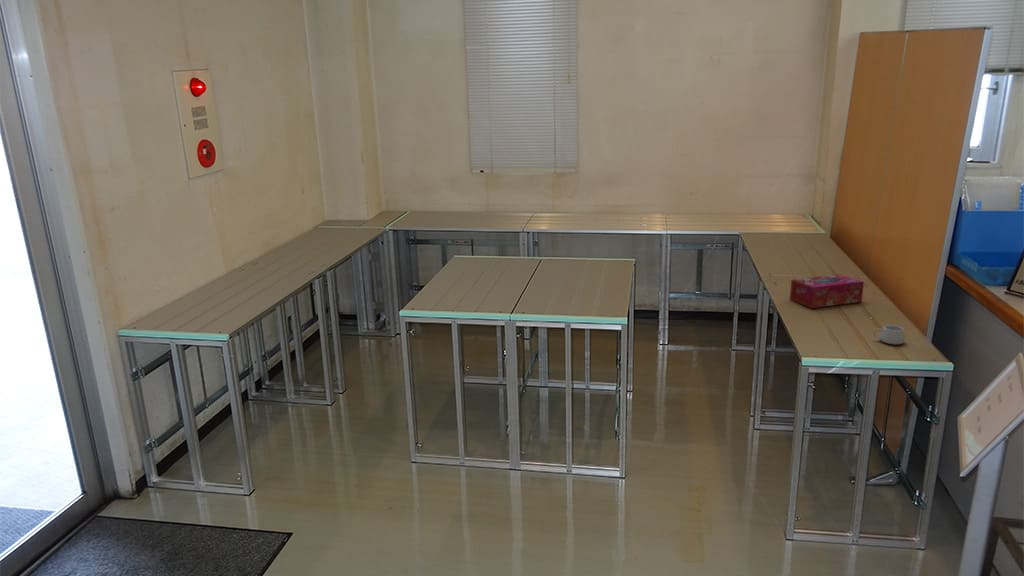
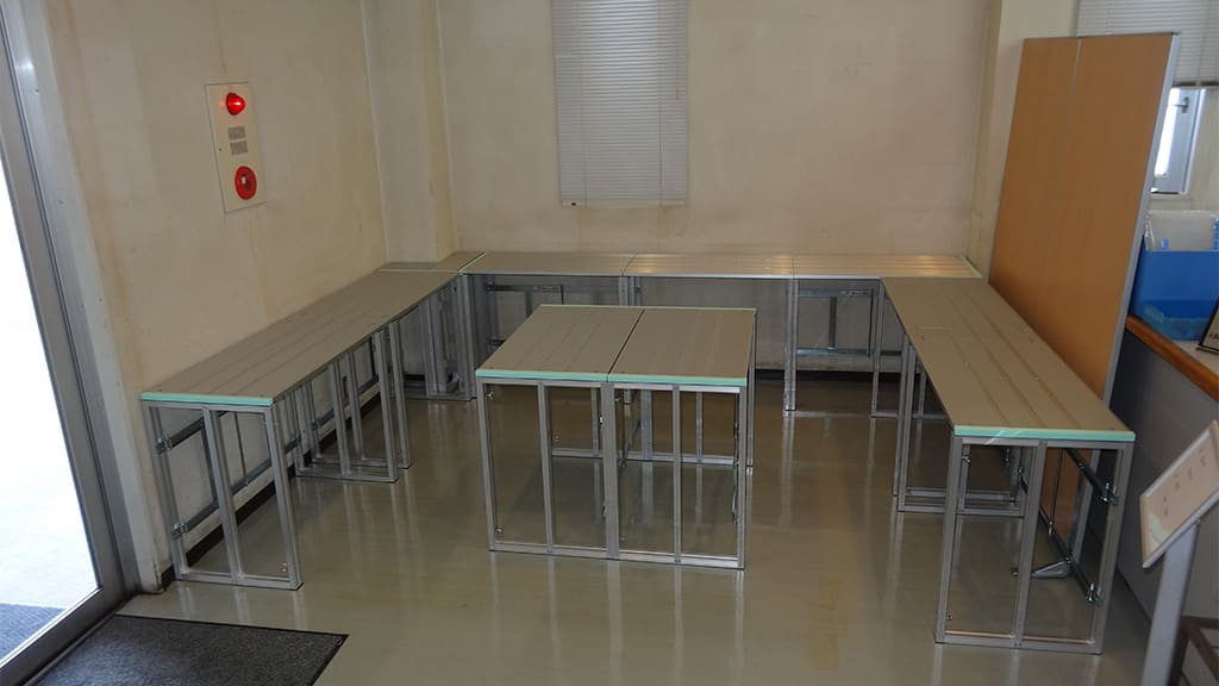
- tissue box (826, 290)
- mug (889, 334)
